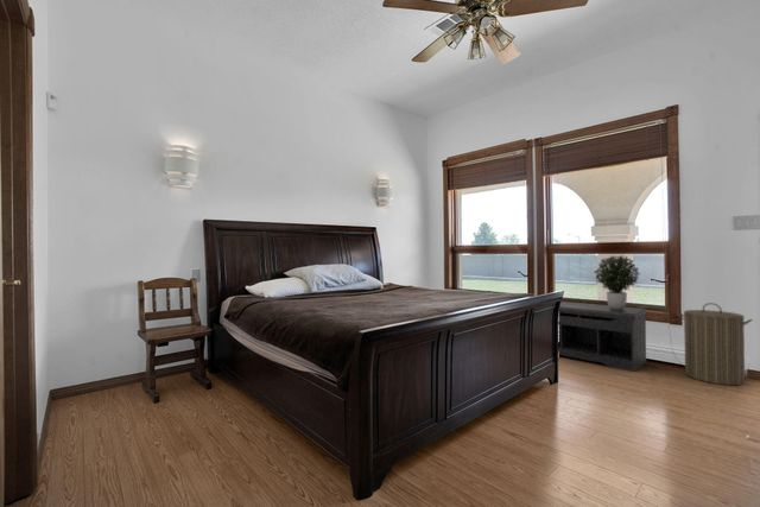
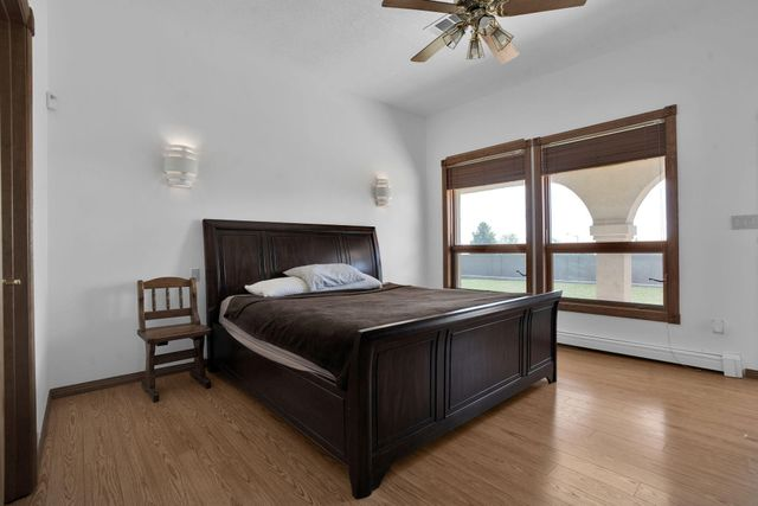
- laundry hamper (712, 340)
- potted plant (616, 281)
- bench (585, 331)
